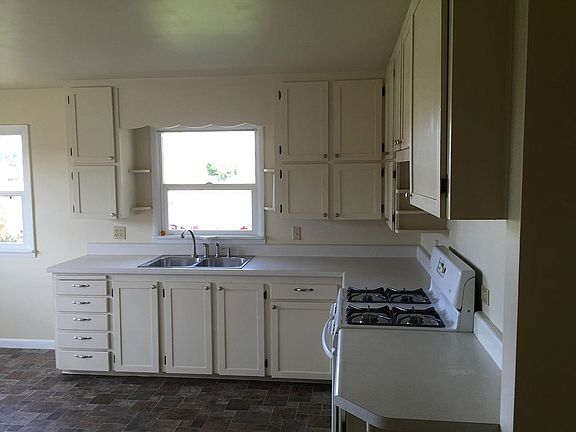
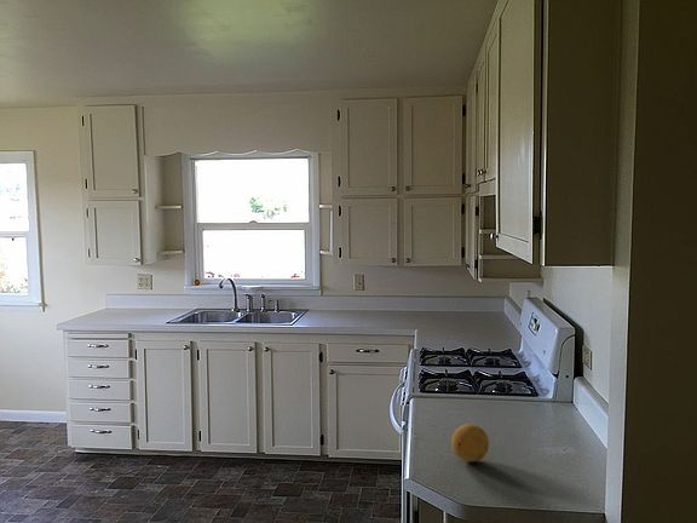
+ fruit (470, 442)
